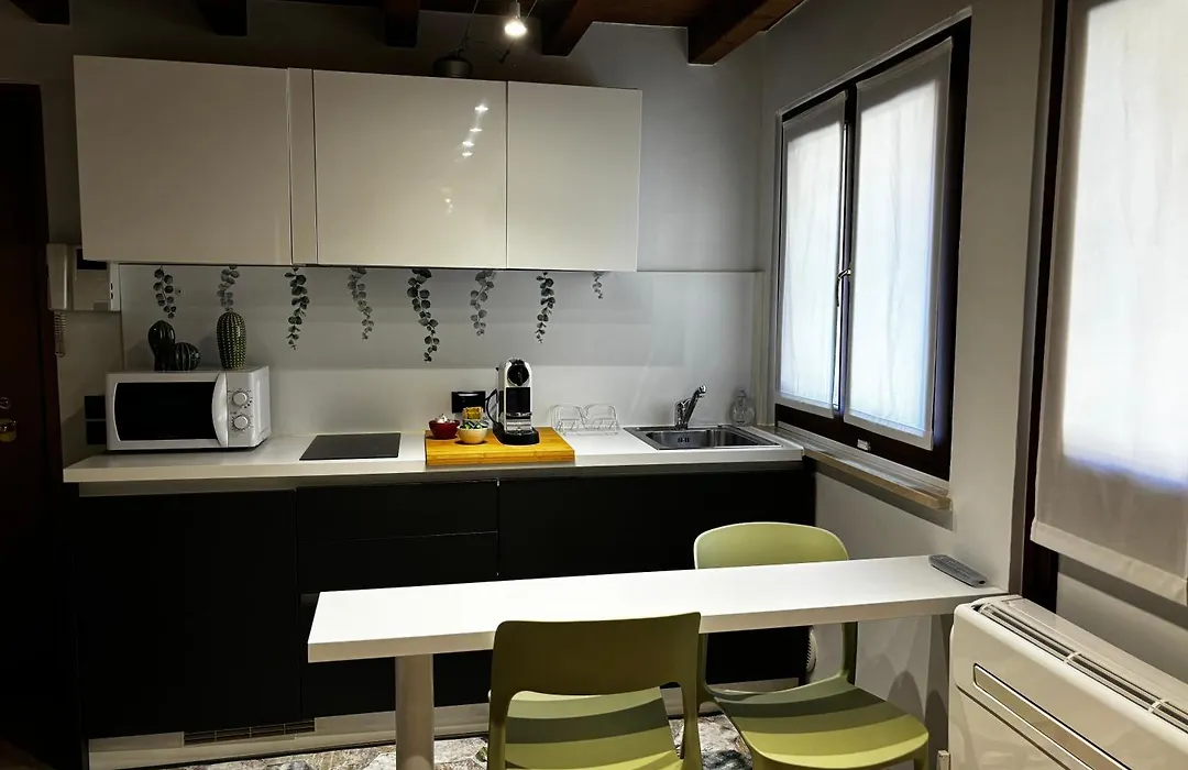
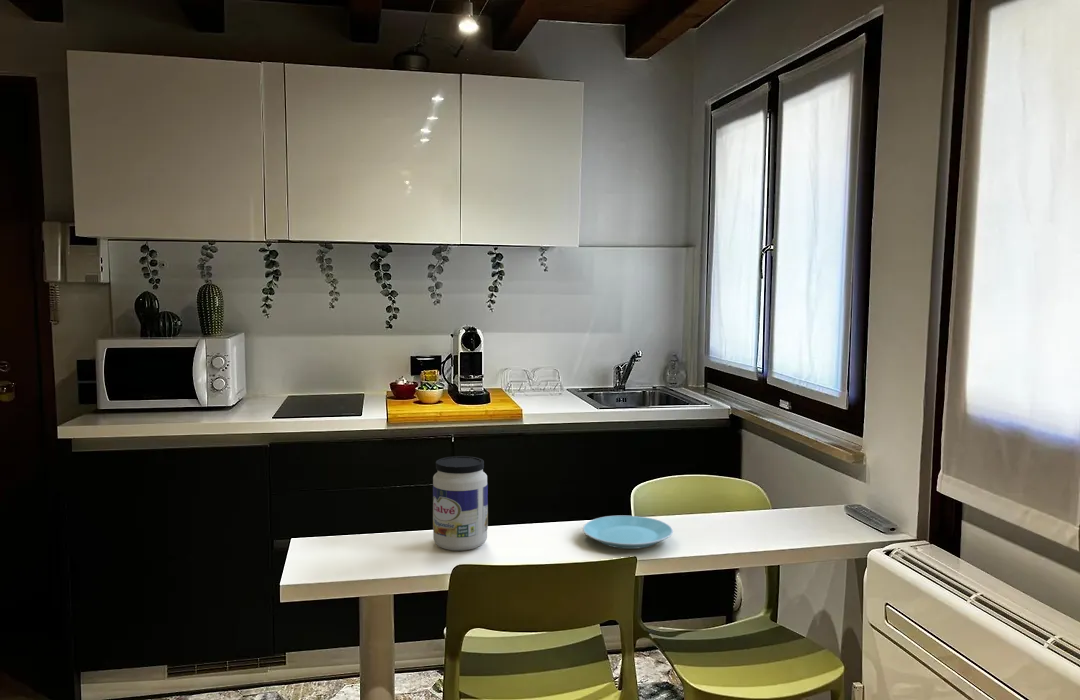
+ plate (627, 533)
+ jar (460, 502)
